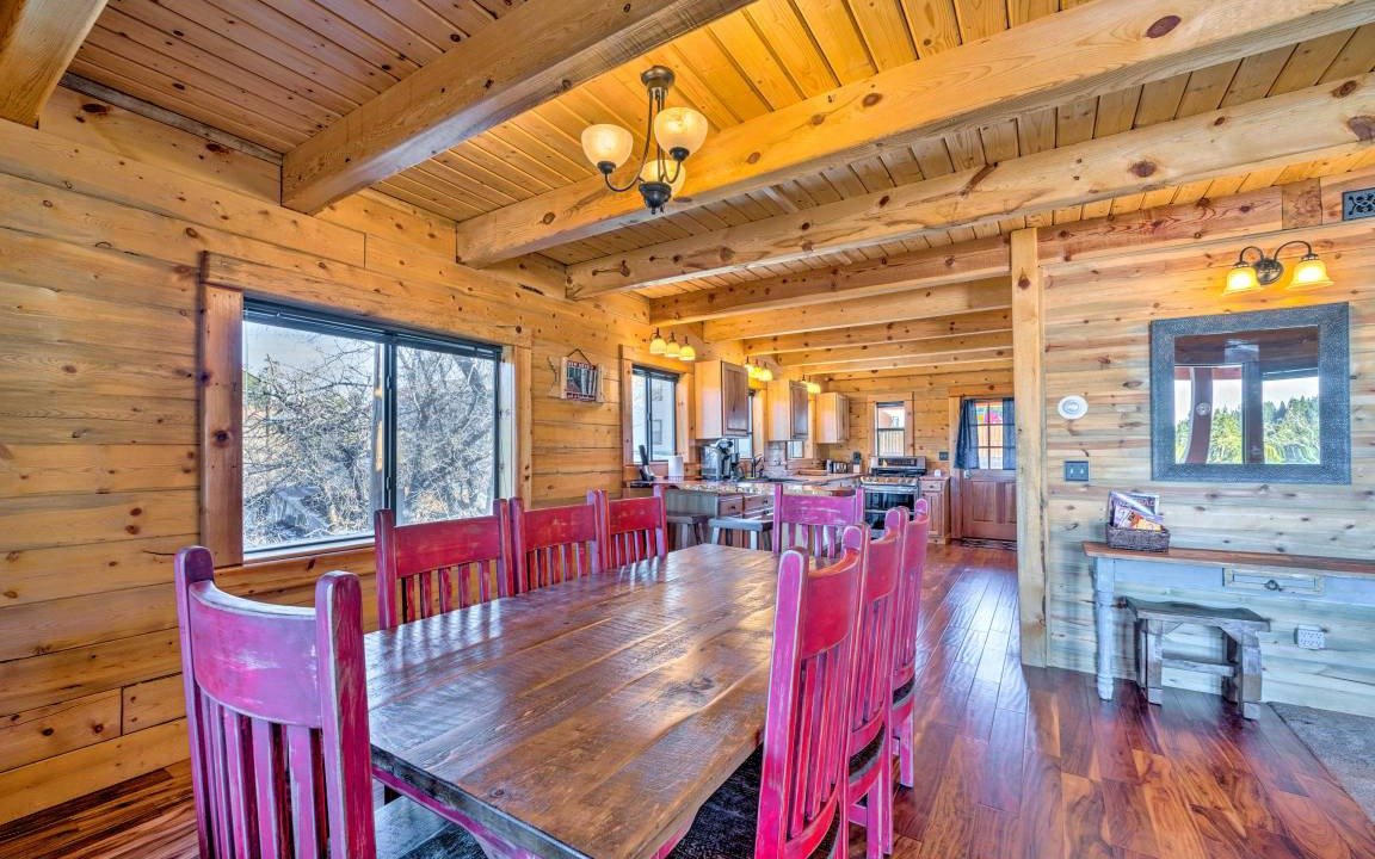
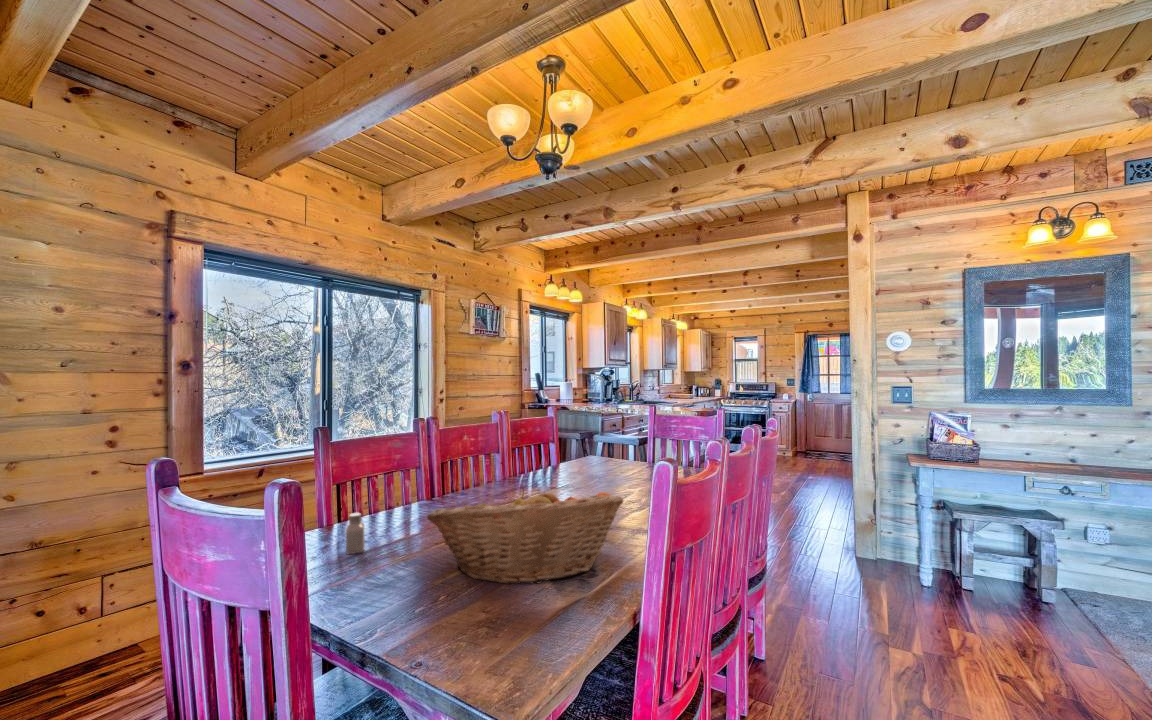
+ saltshaker (355, 532)
+ fruit basket (528, 523)
